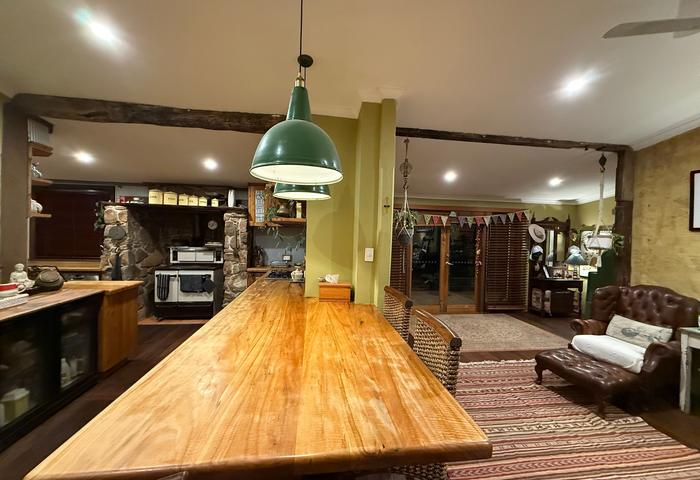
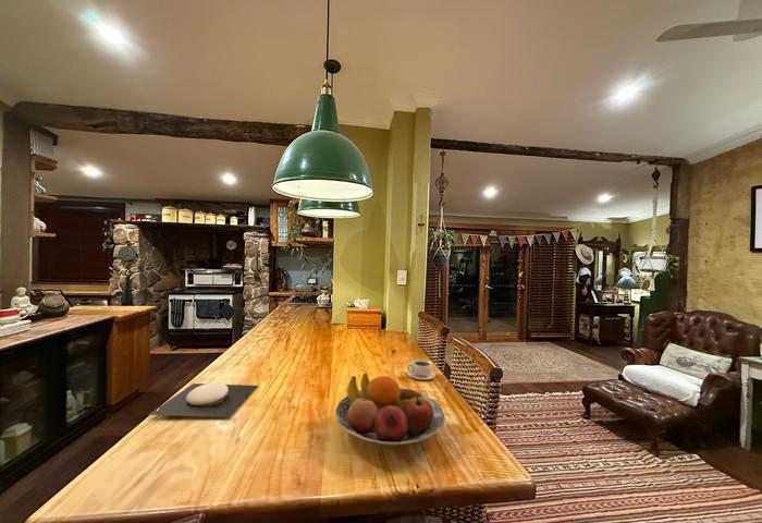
+ plate (209, 393)
+ teacup (420, 368)
+ fruit bowl (390, 405)
